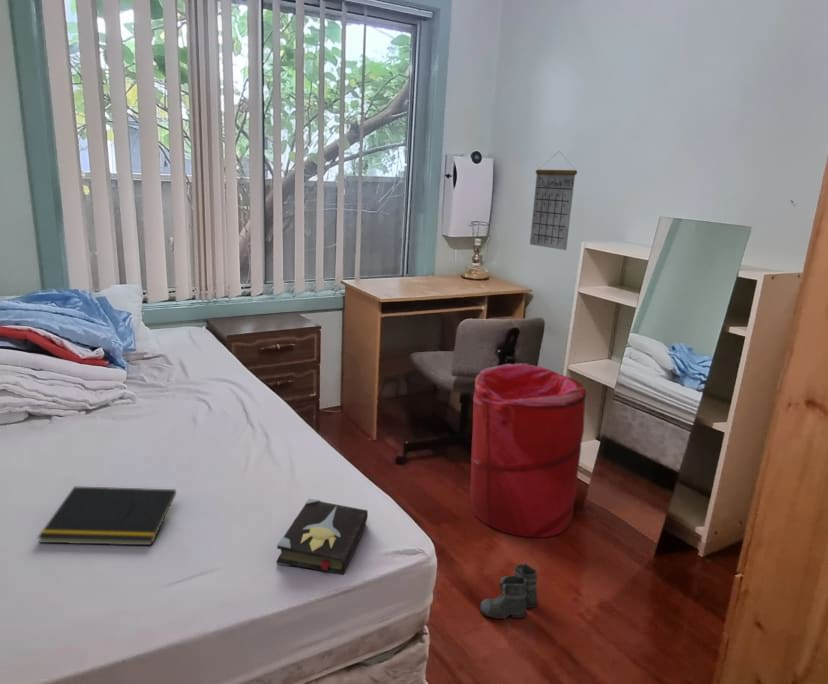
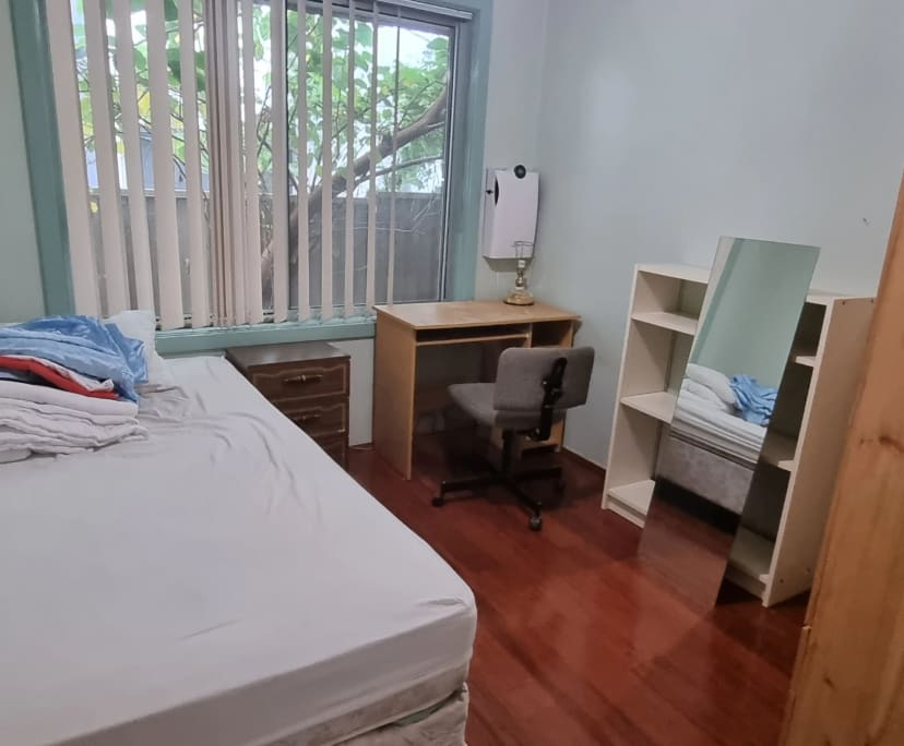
- hardback book (324, 533)
- boots (512, 586)
- notepad (111, 514)
- calendar (552, 199)
- laundry hamper (524, 446)
